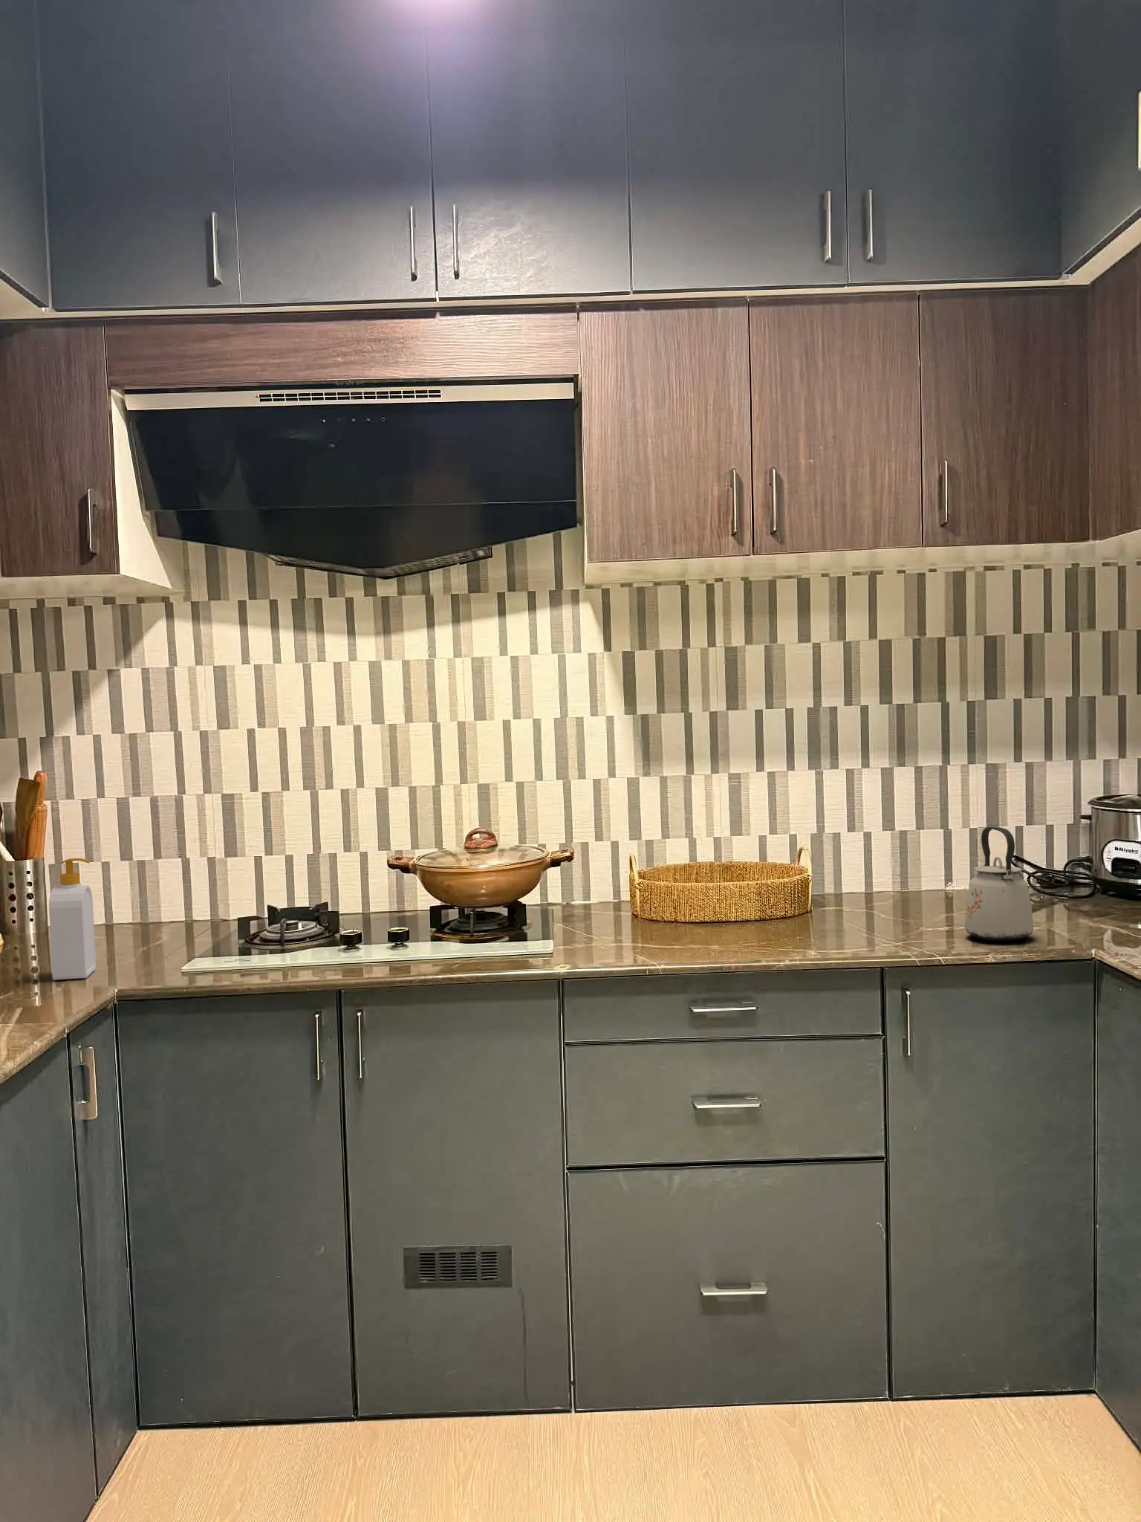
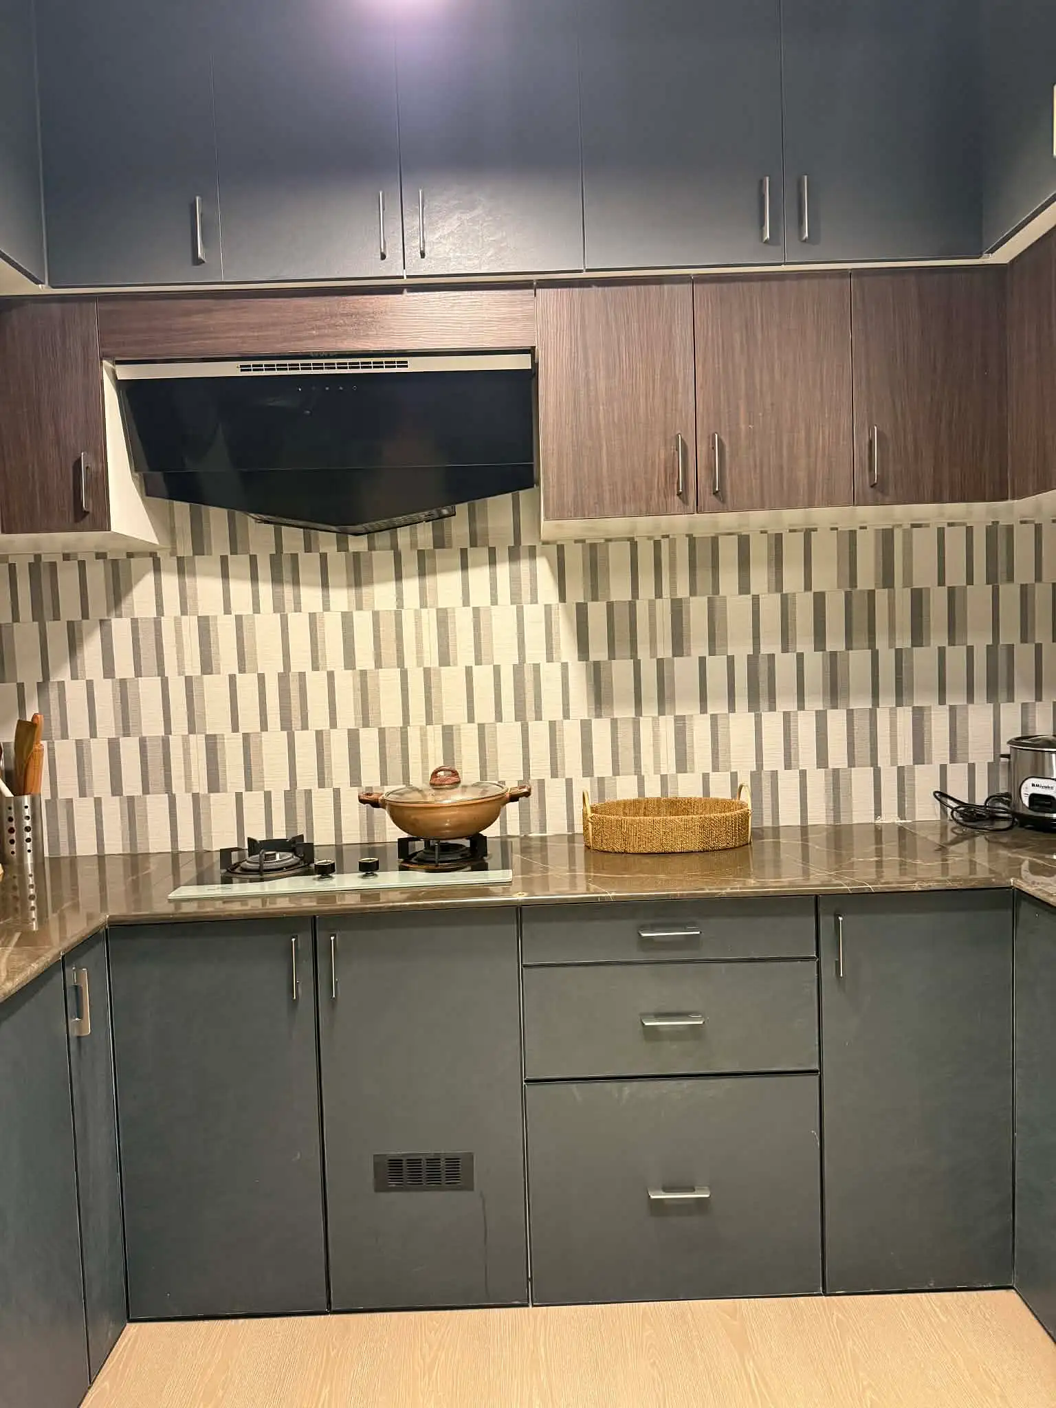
- soap bottle (73, 917)
- kettle (992, 881)
